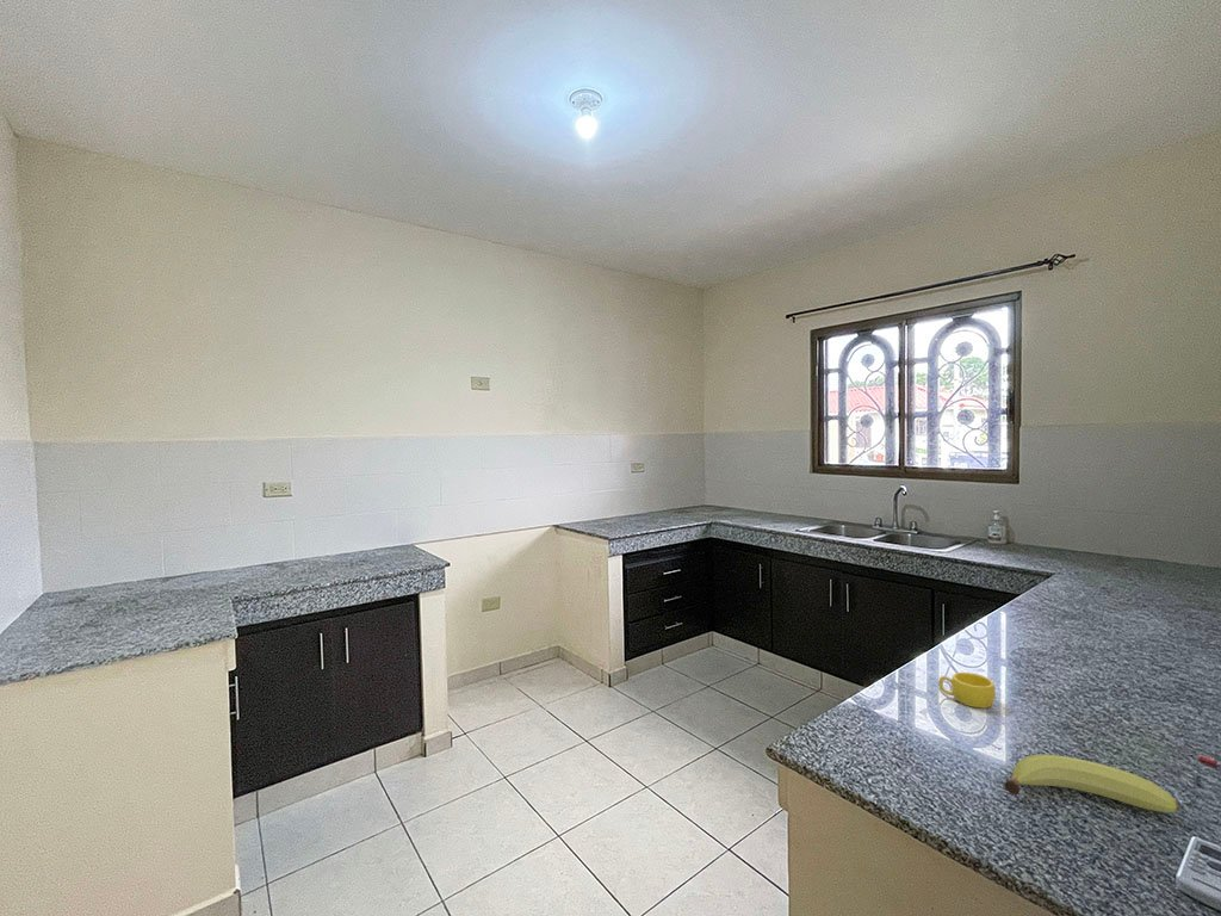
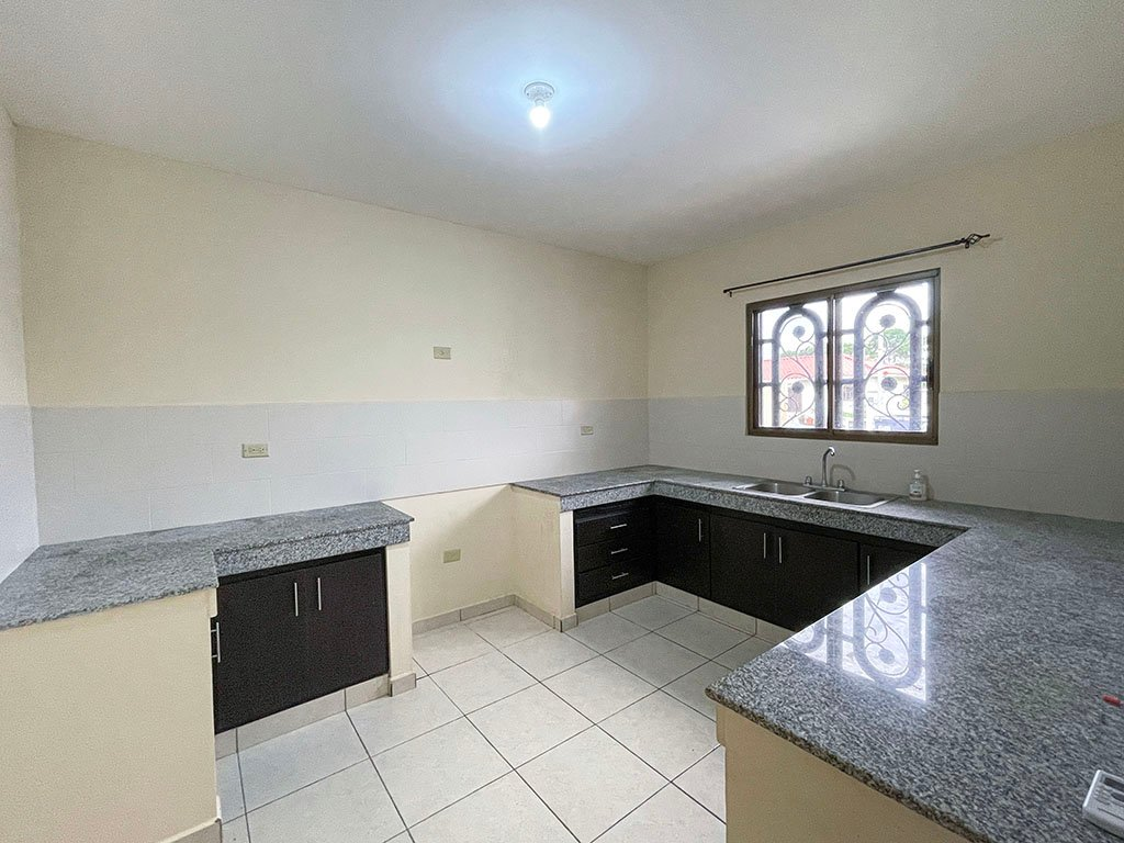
- fruit (1086, 786)
- cup (966, 688)
